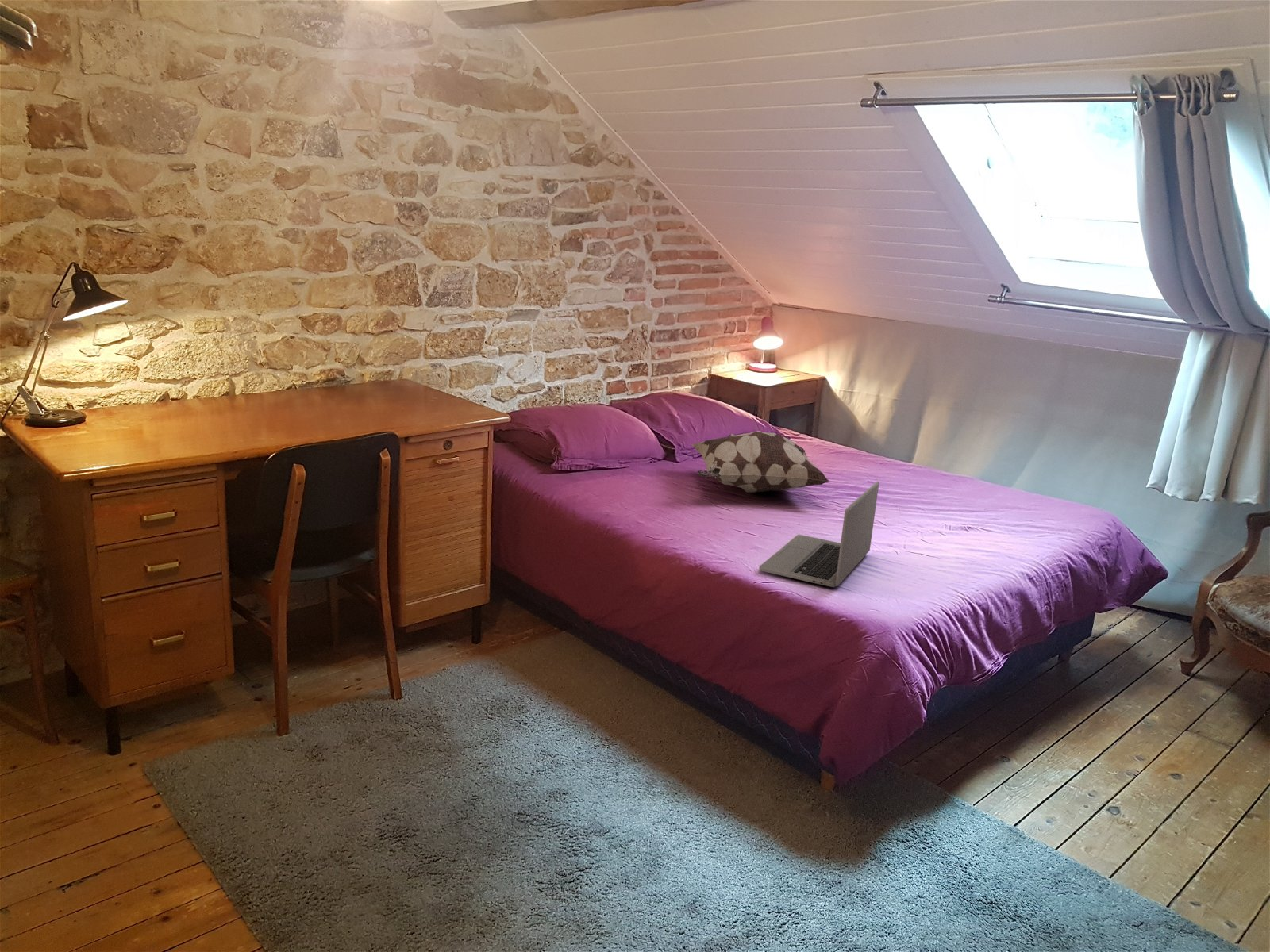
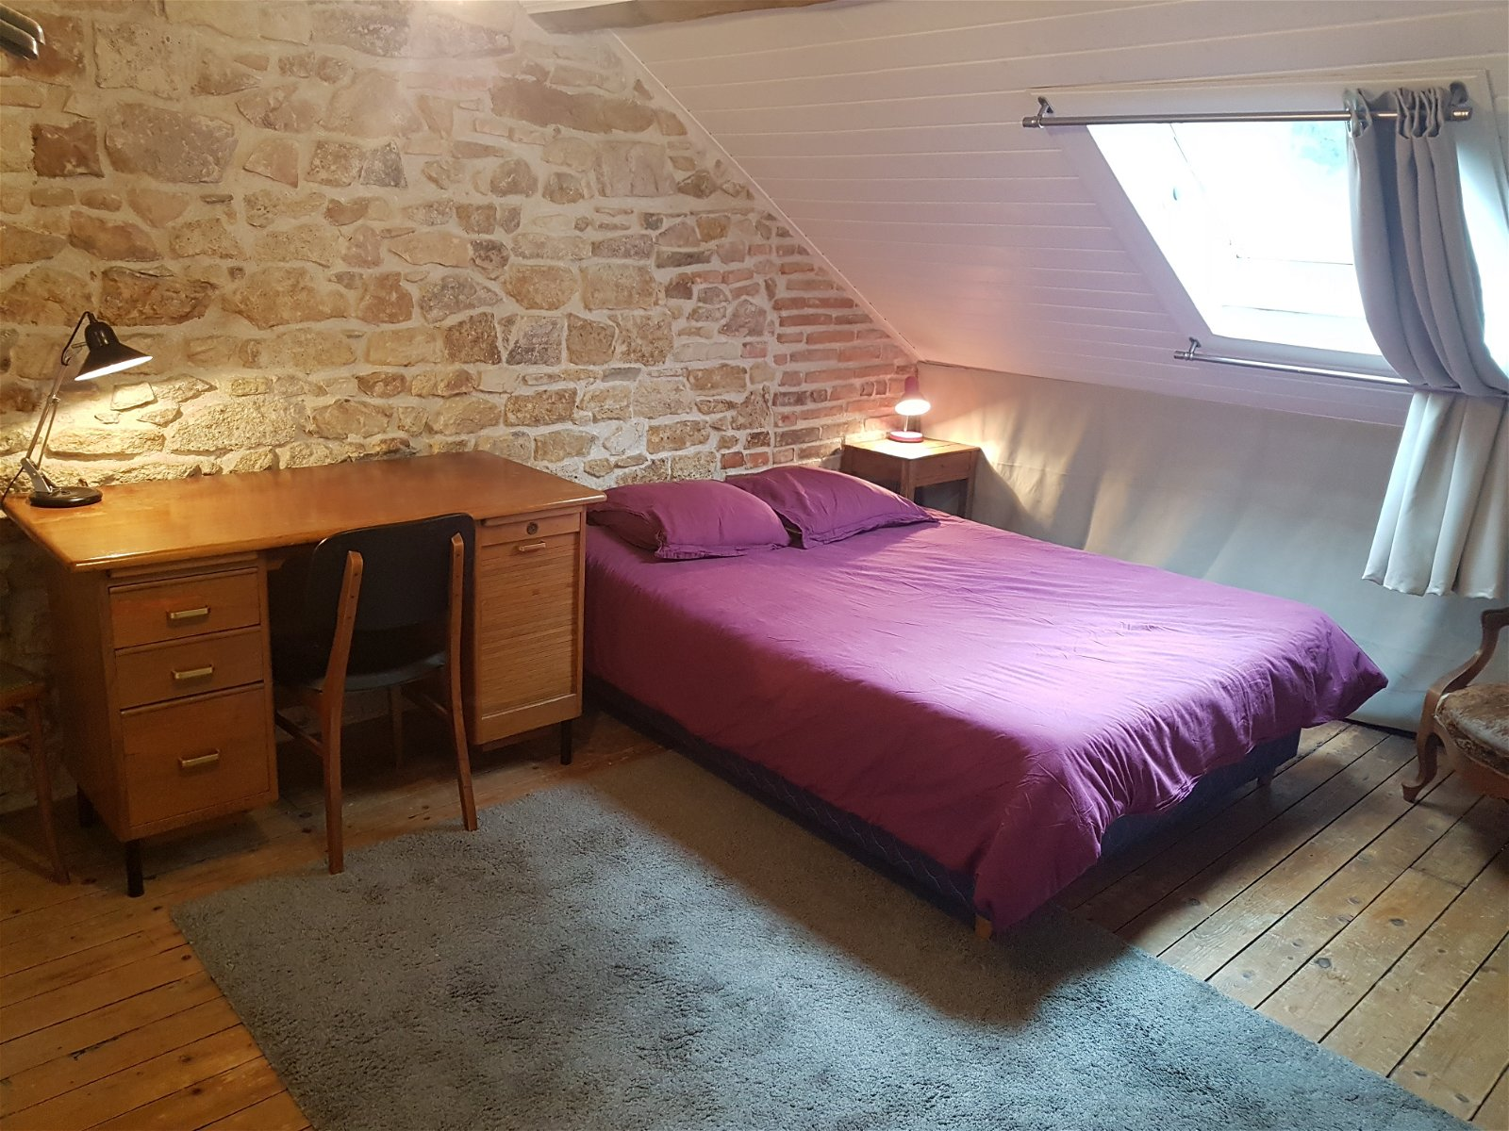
- decorative pillow (755, 462)
- laptop (817, 538)
